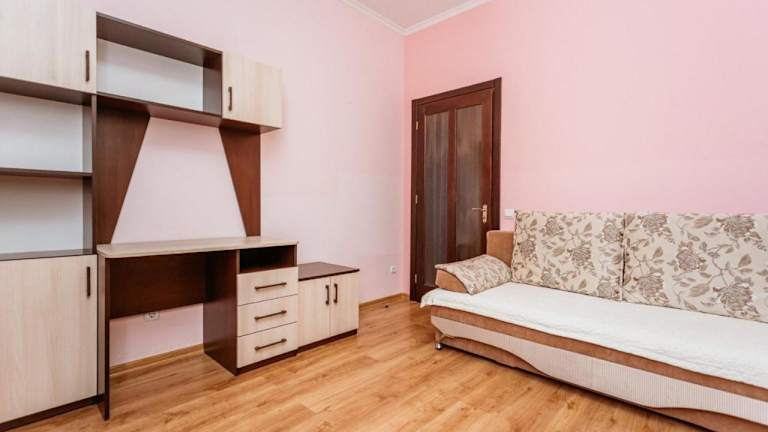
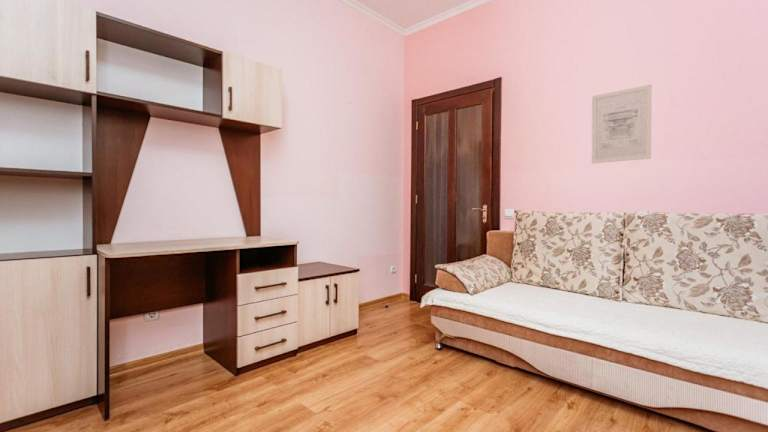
+ wall art (620, 125)
